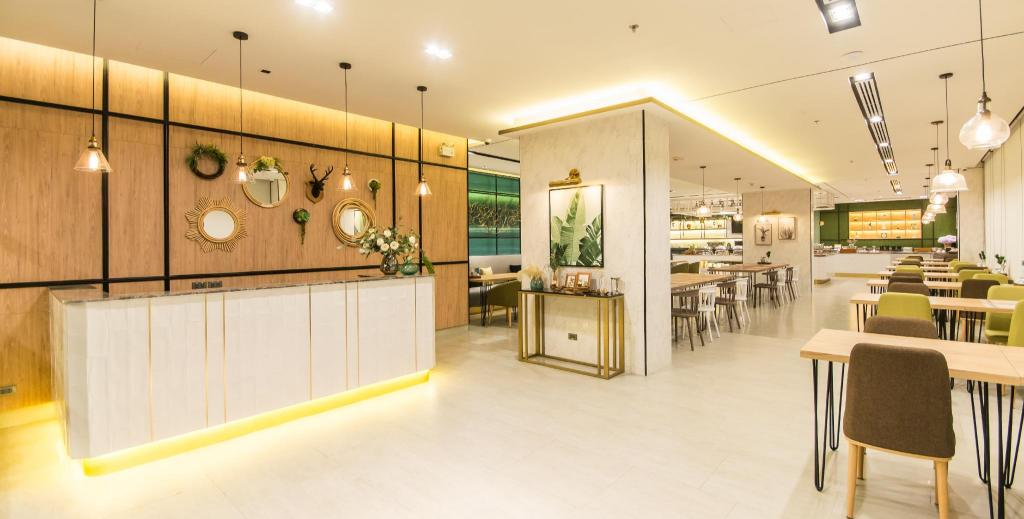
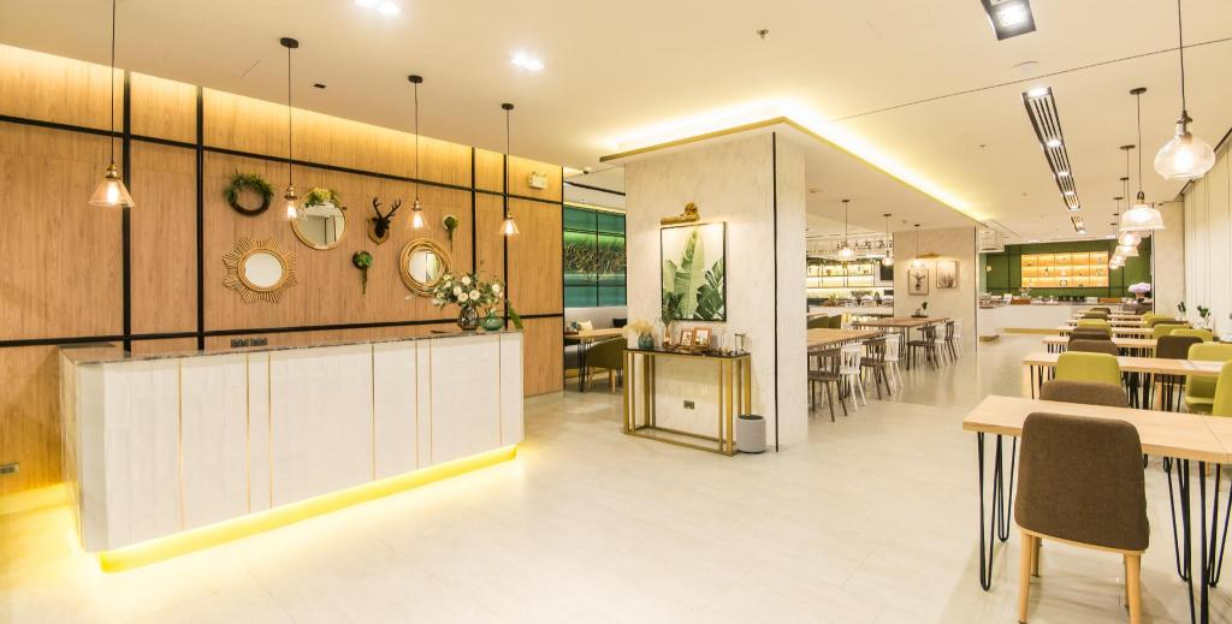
+ plant pot (751, 433)
